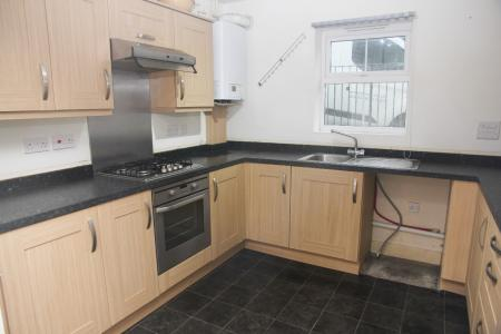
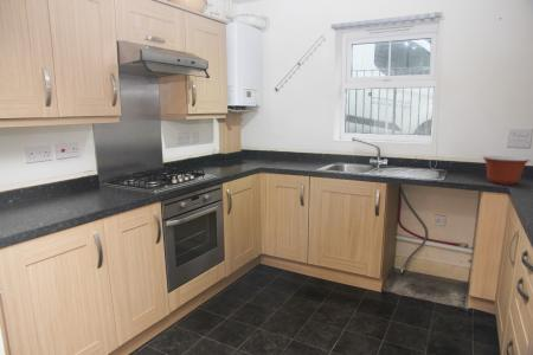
+ mixing bowl (503, 170)
